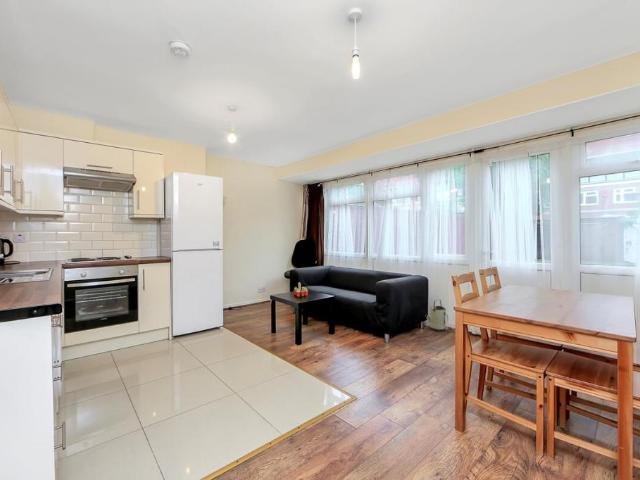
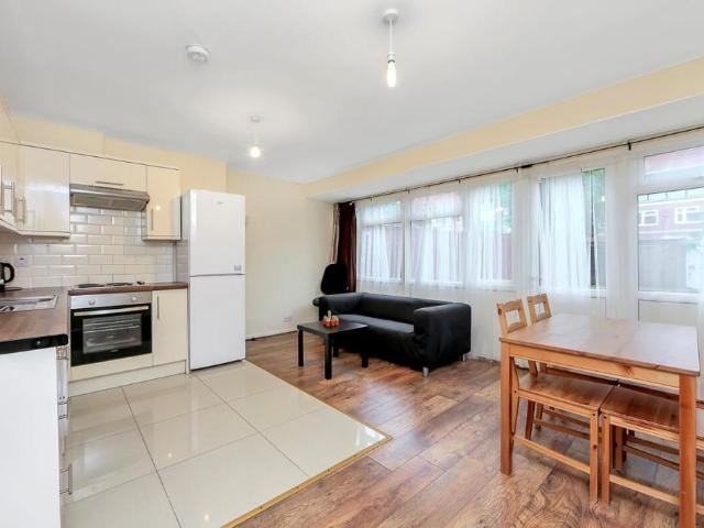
- watering can (431, 313)
